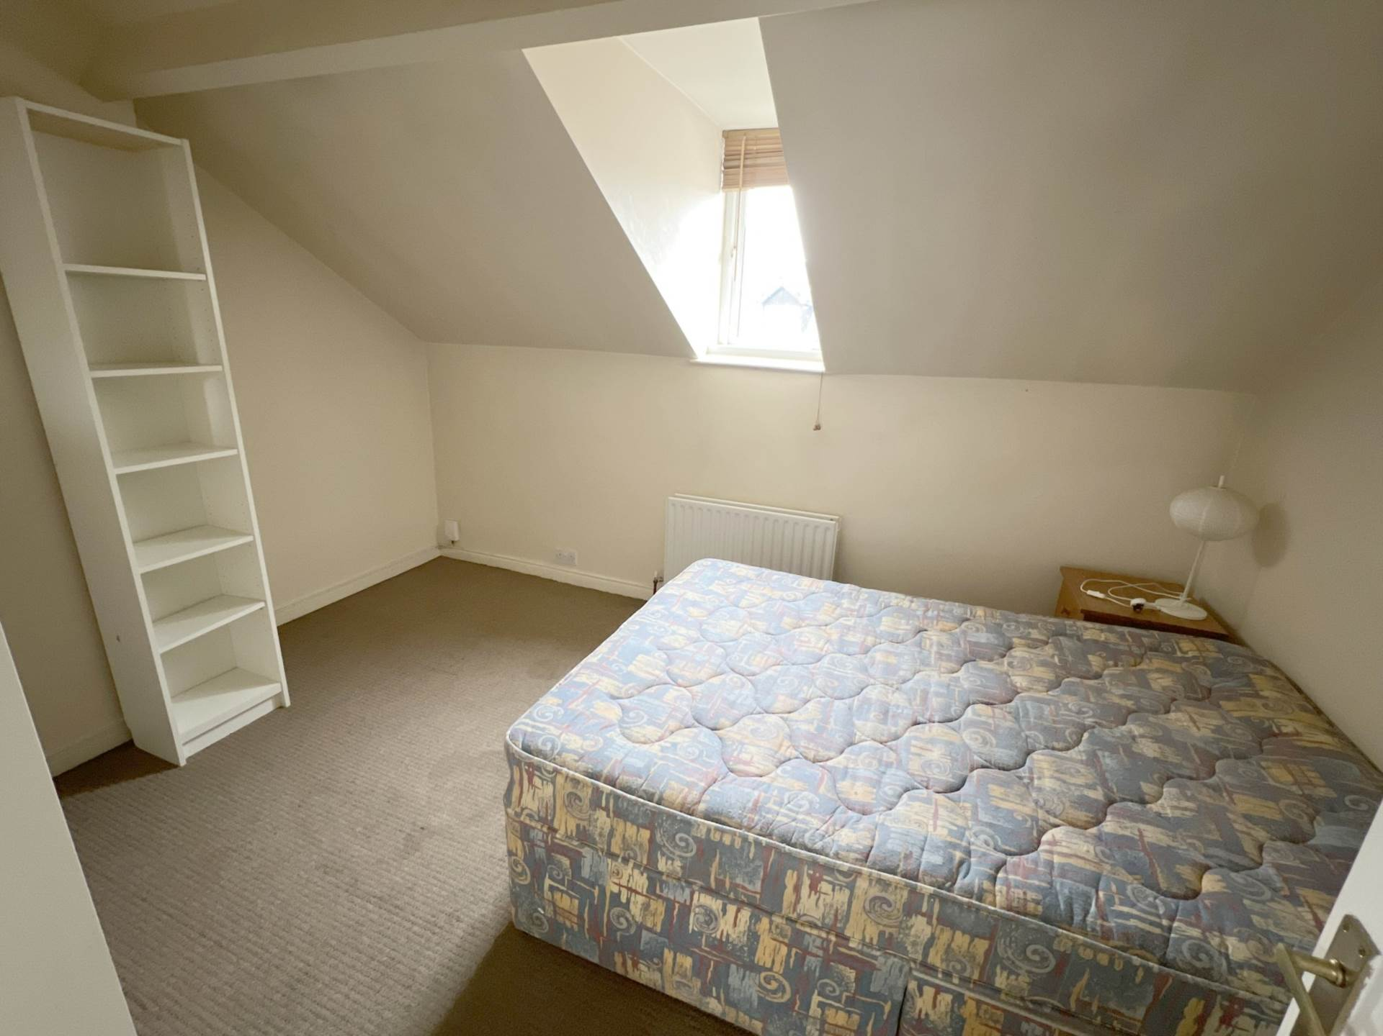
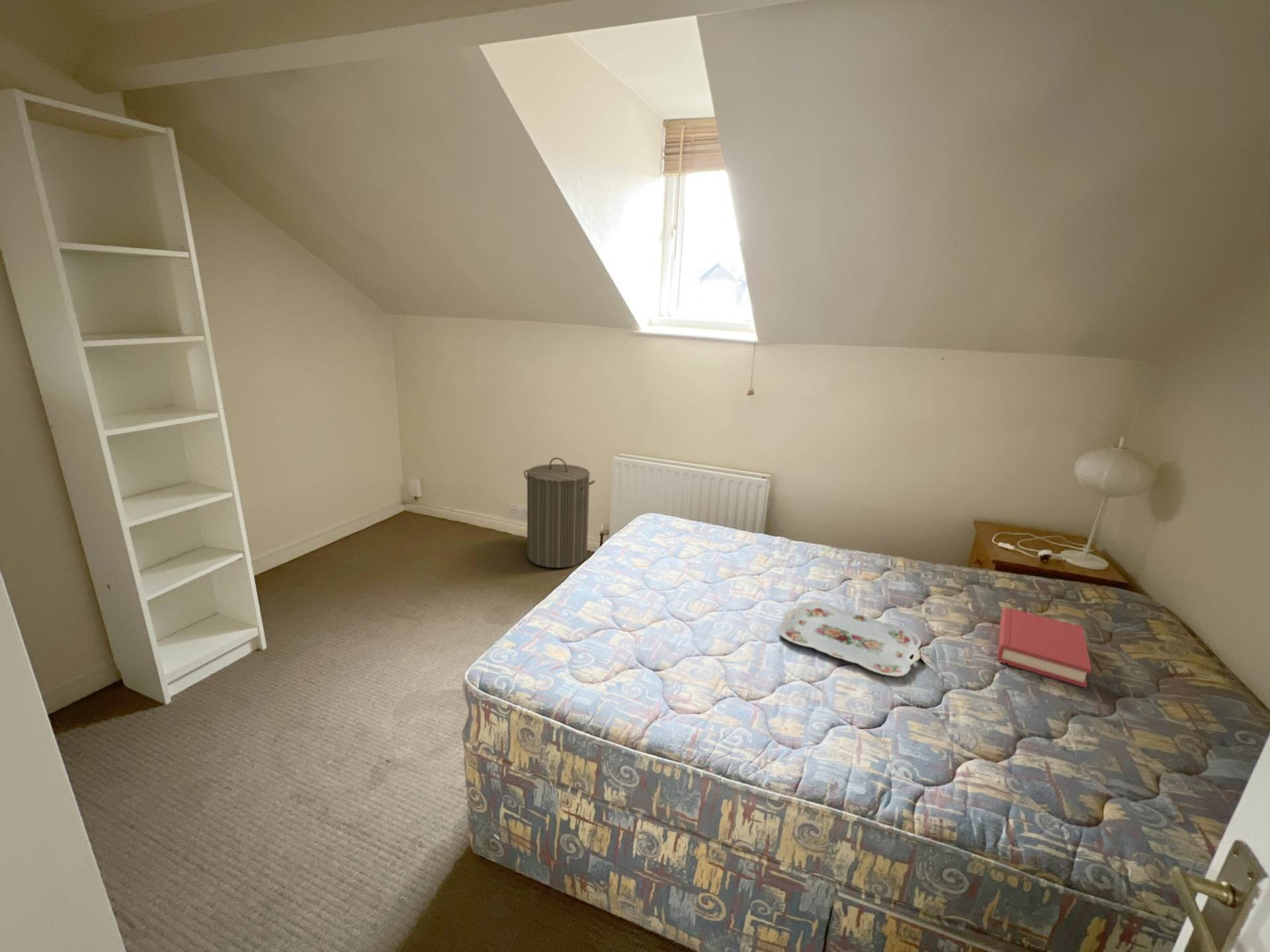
+ laundry hamper (558, 508)
+ hardback book (1040, 643)
+ serving tray (849, 636)
